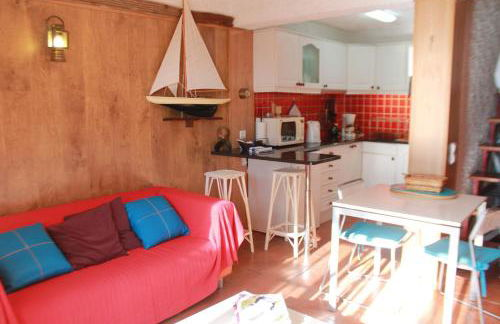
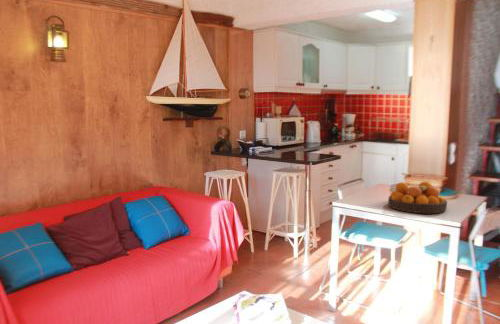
+ fruit bowl (417, 194)
